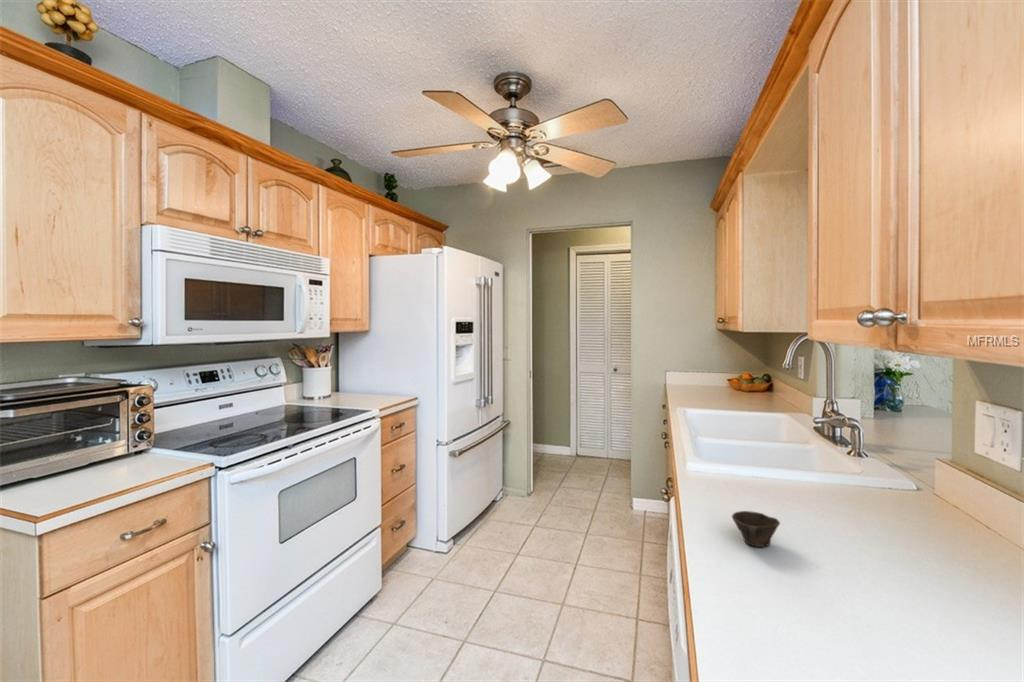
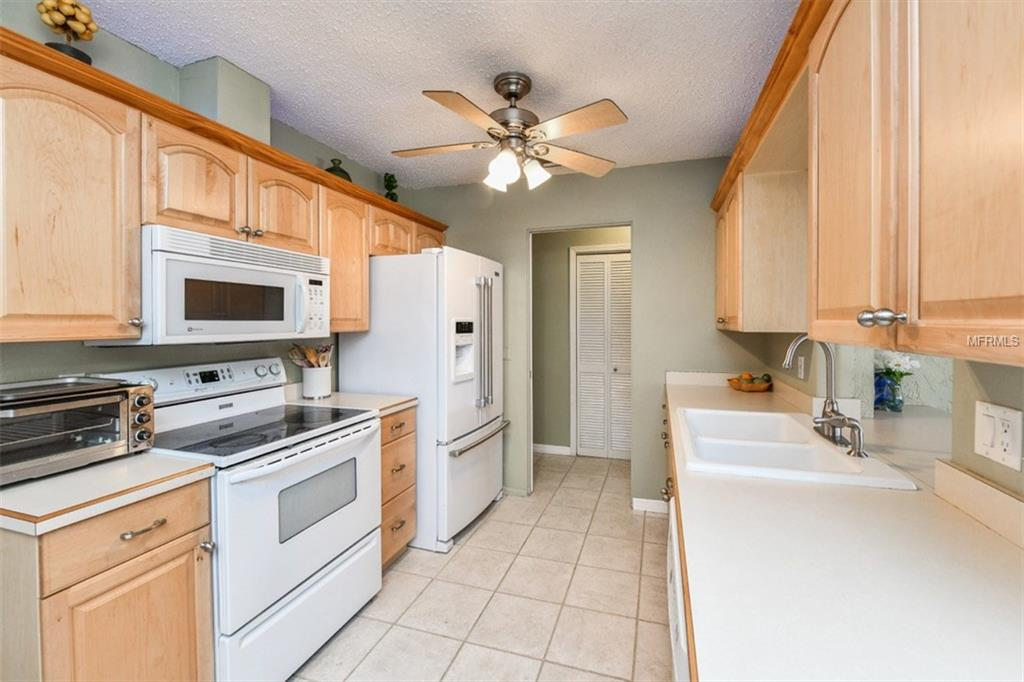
- cup (754, 531)
